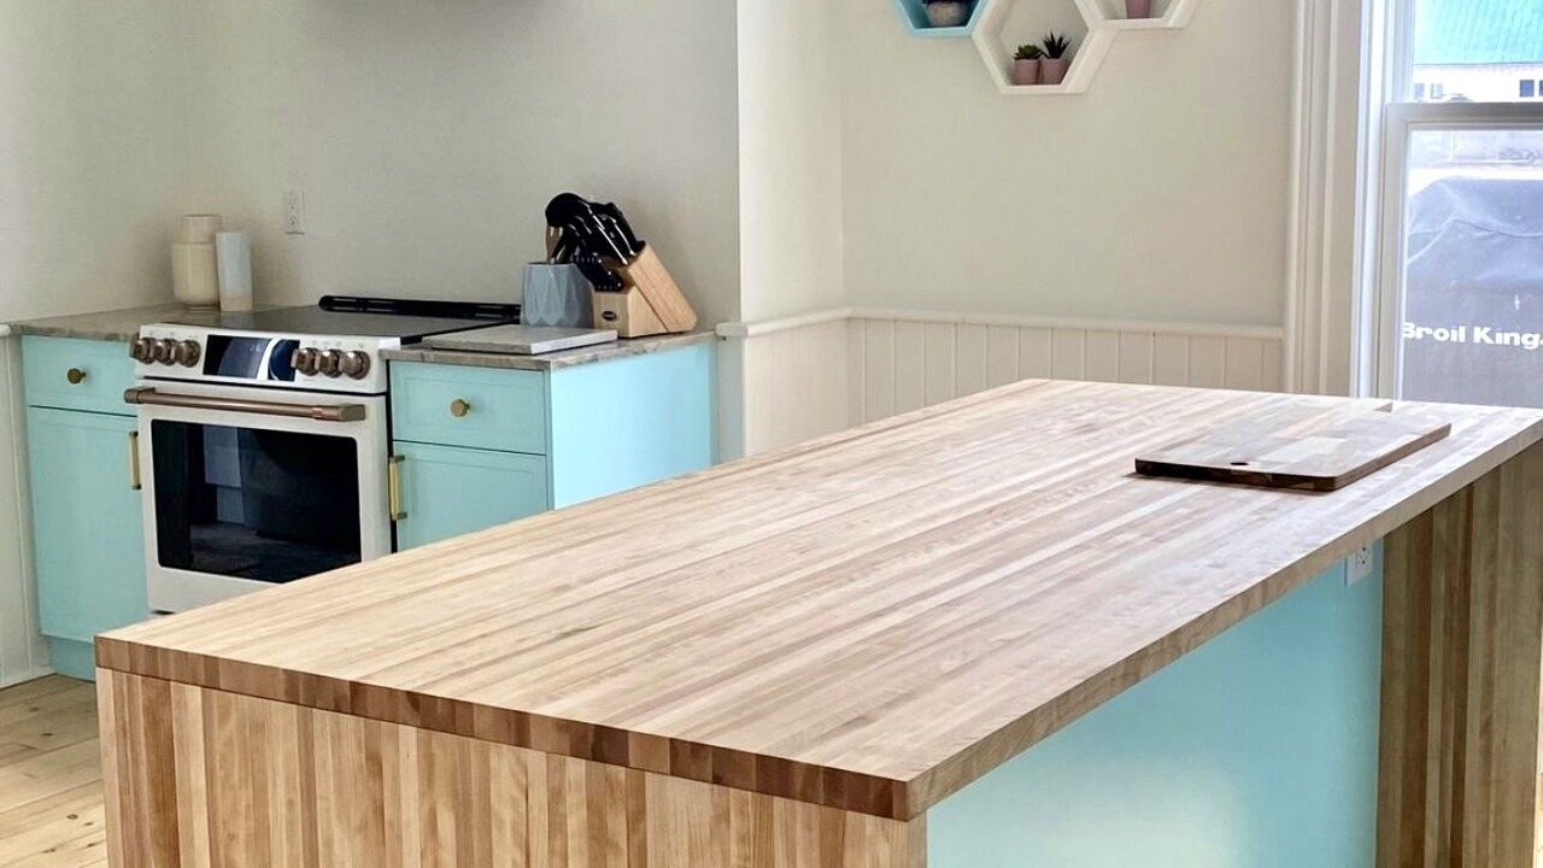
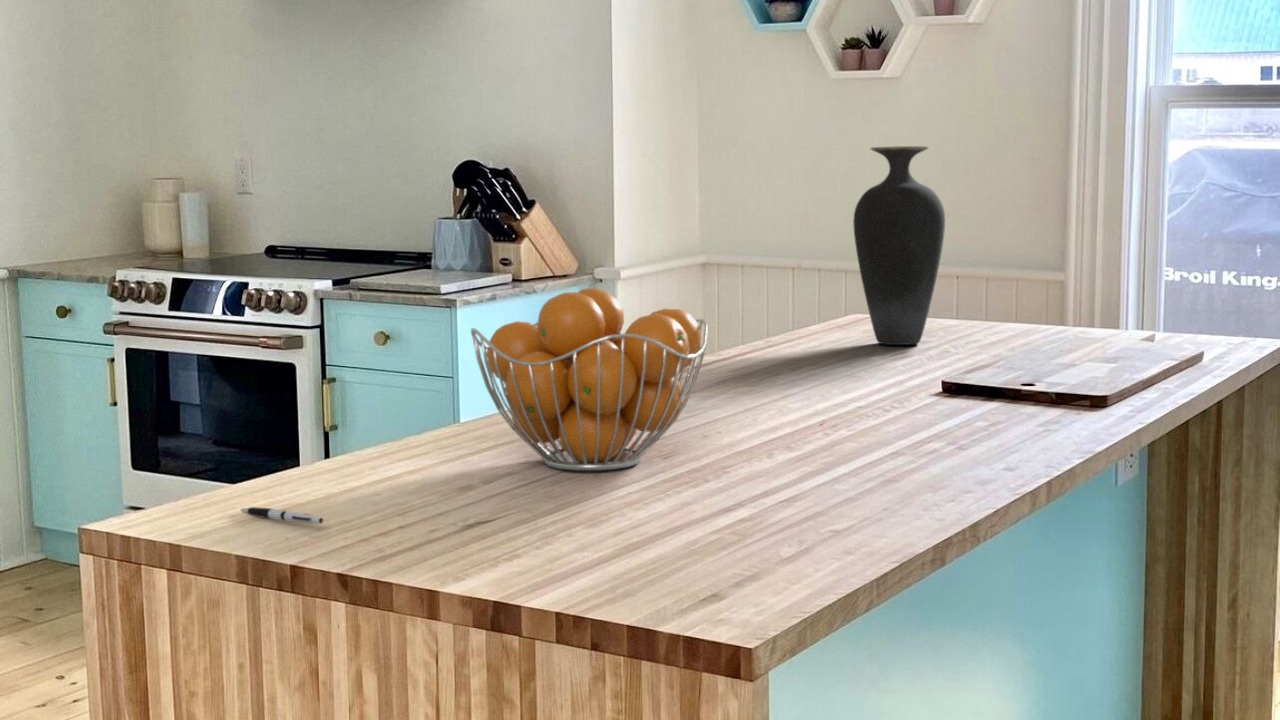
+ fruit basket (590, 376)
+ vase (899, 245)
+ pen (279, 514)
